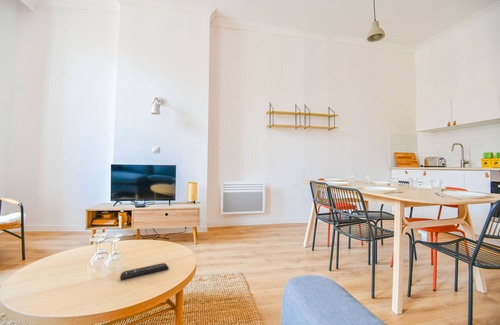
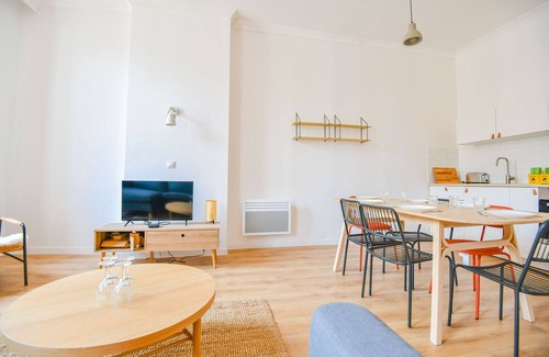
- remote control (145, 270)
